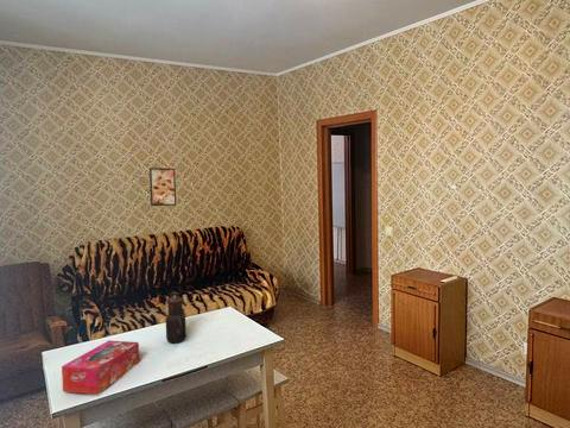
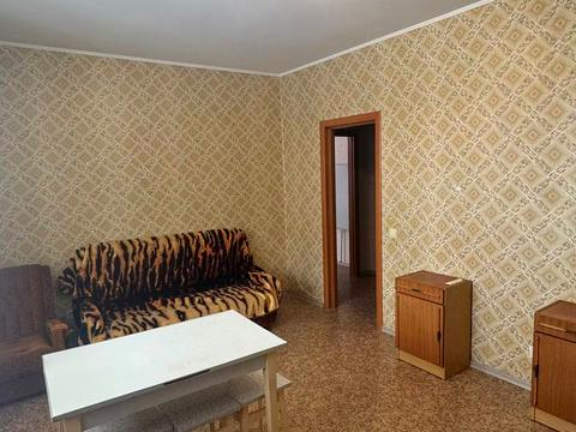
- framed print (163, 187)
- tissue box (103, 365)
- teapot (175, 315)
